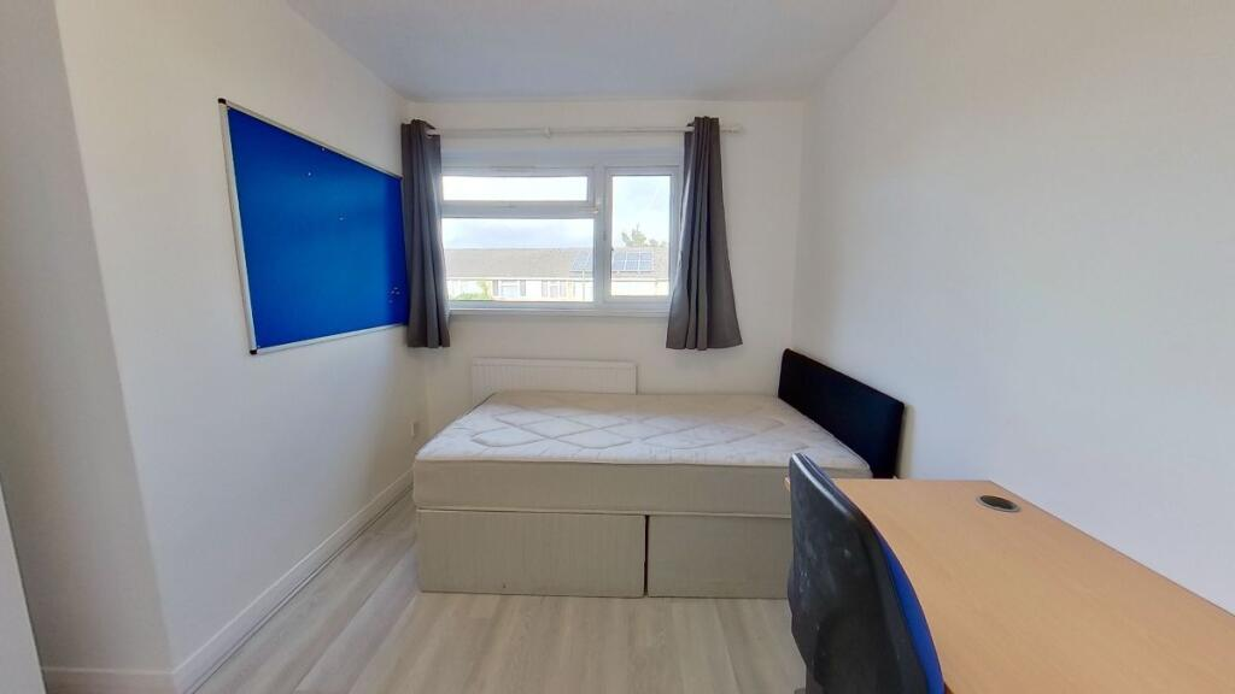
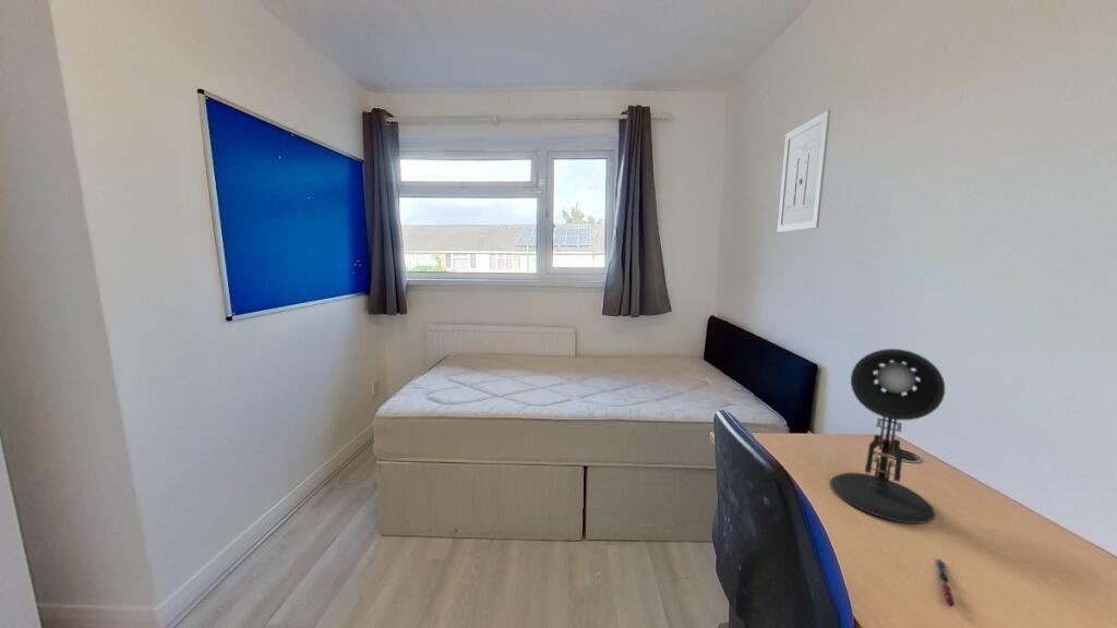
+ desk lamp (889, 422)
+ pen (945, 580)
+ wall art (801, 178)
